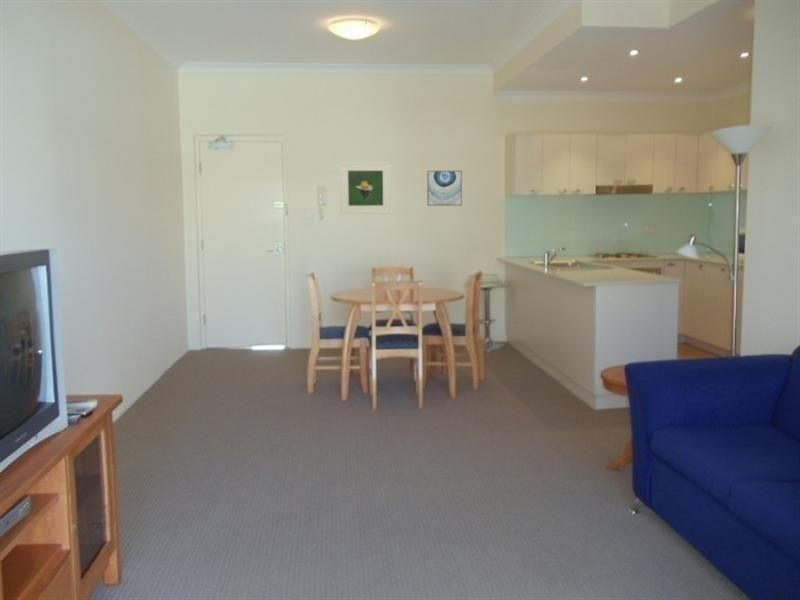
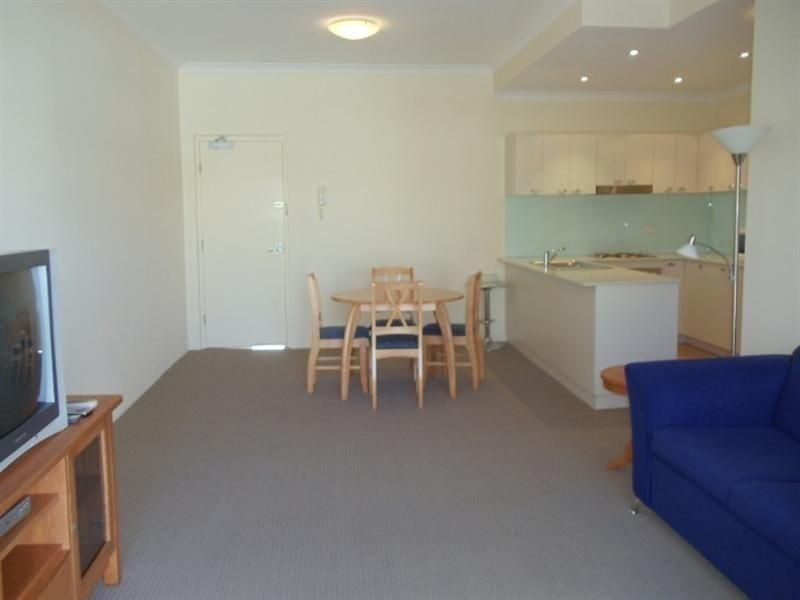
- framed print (365, 188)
- wall art (444, 188)
